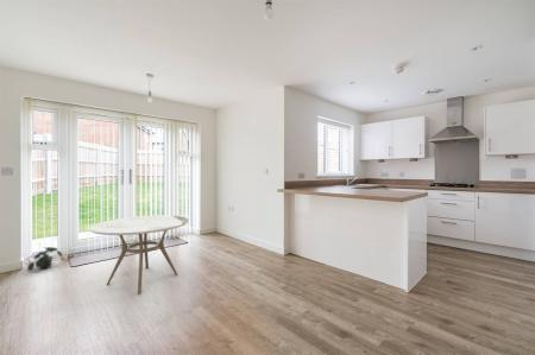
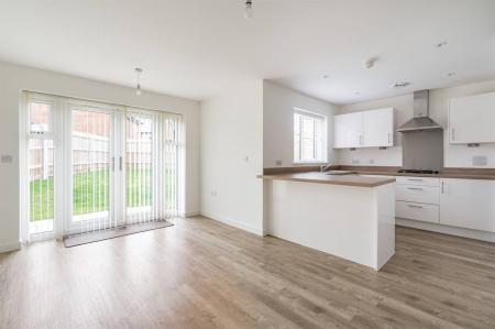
- potted plant (44, 256)
- dining table (143, 251)
